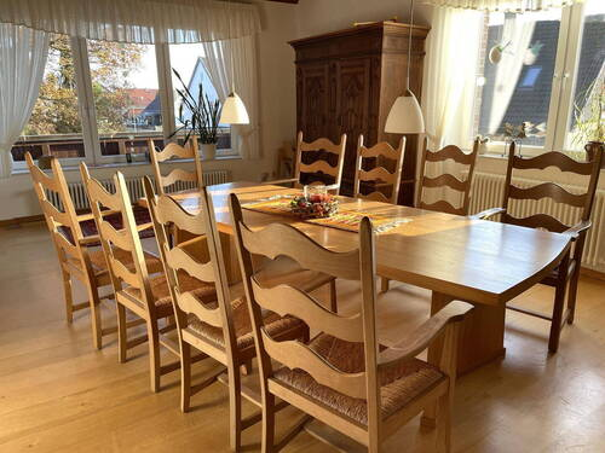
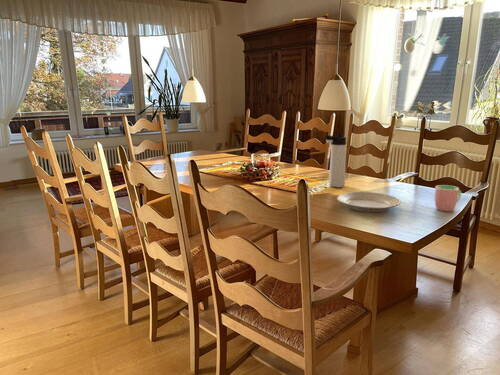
+ cup (448, 198)
+ thermos bottle (334, 160)
+ plate (367, 202)
